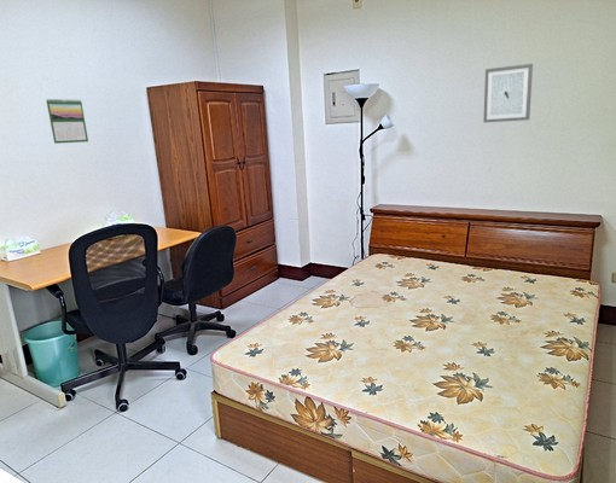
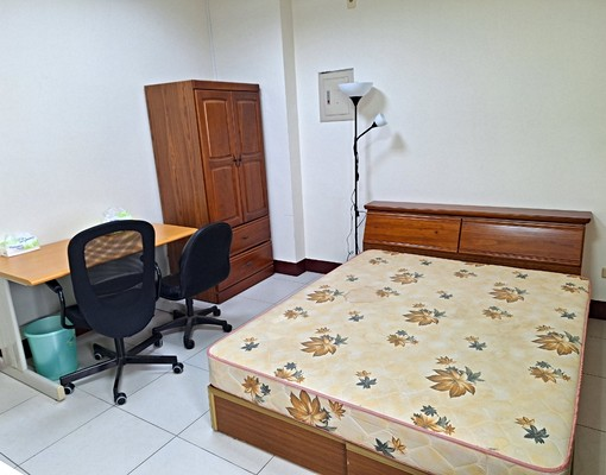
- calendar (68, 121)
- wall art (507, 94)
